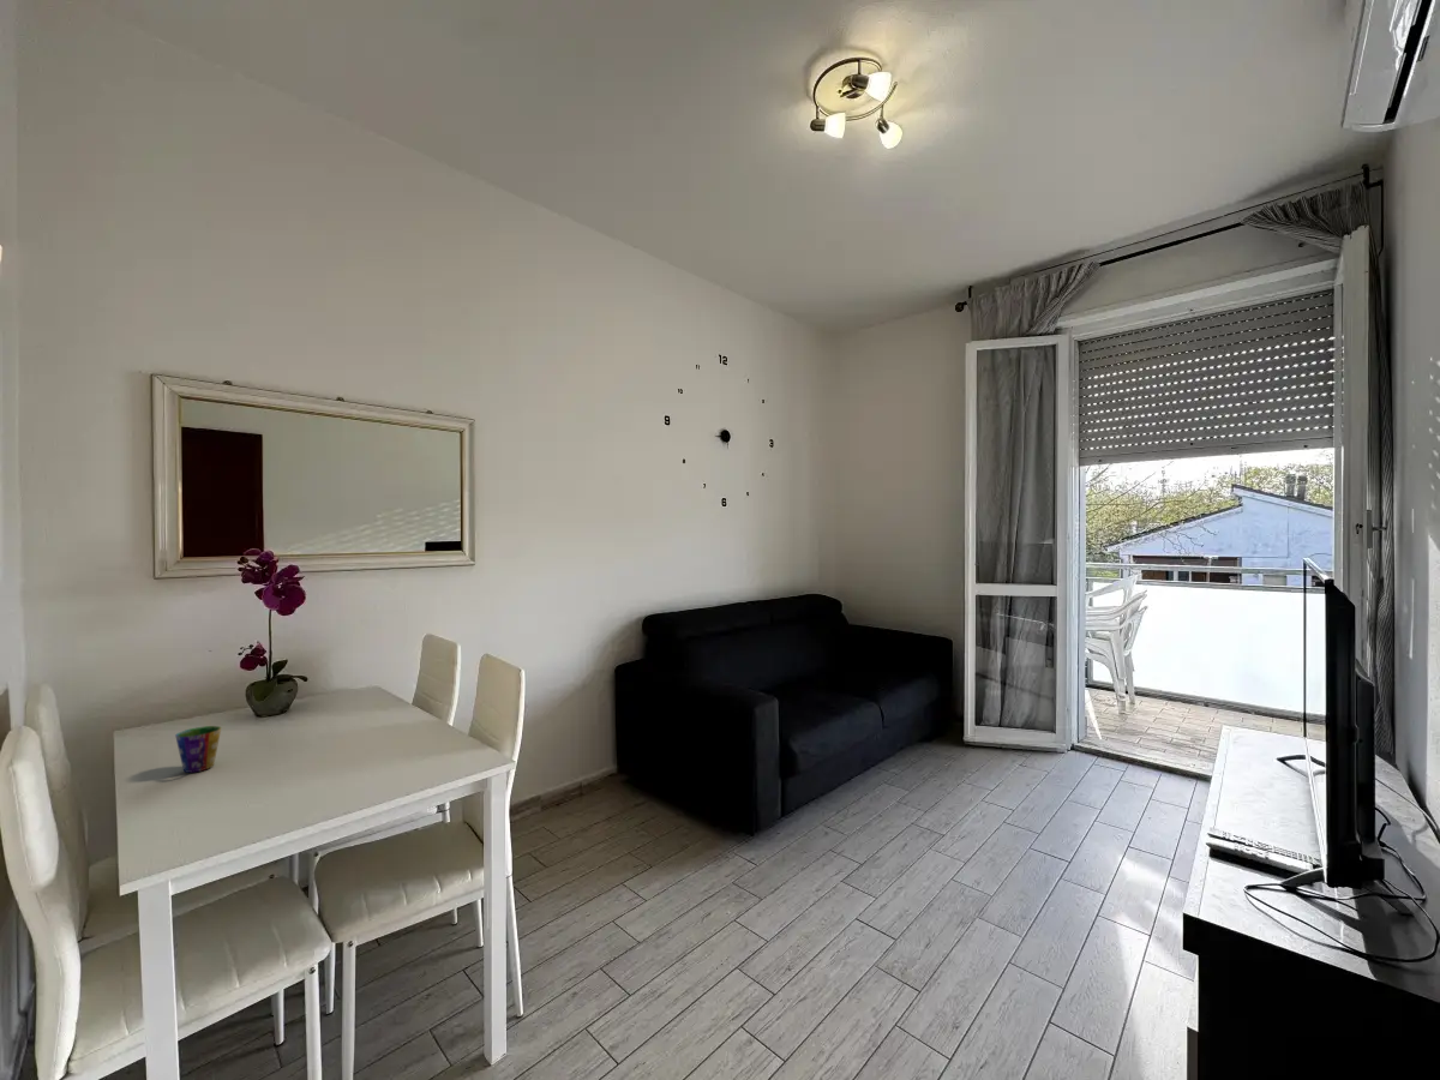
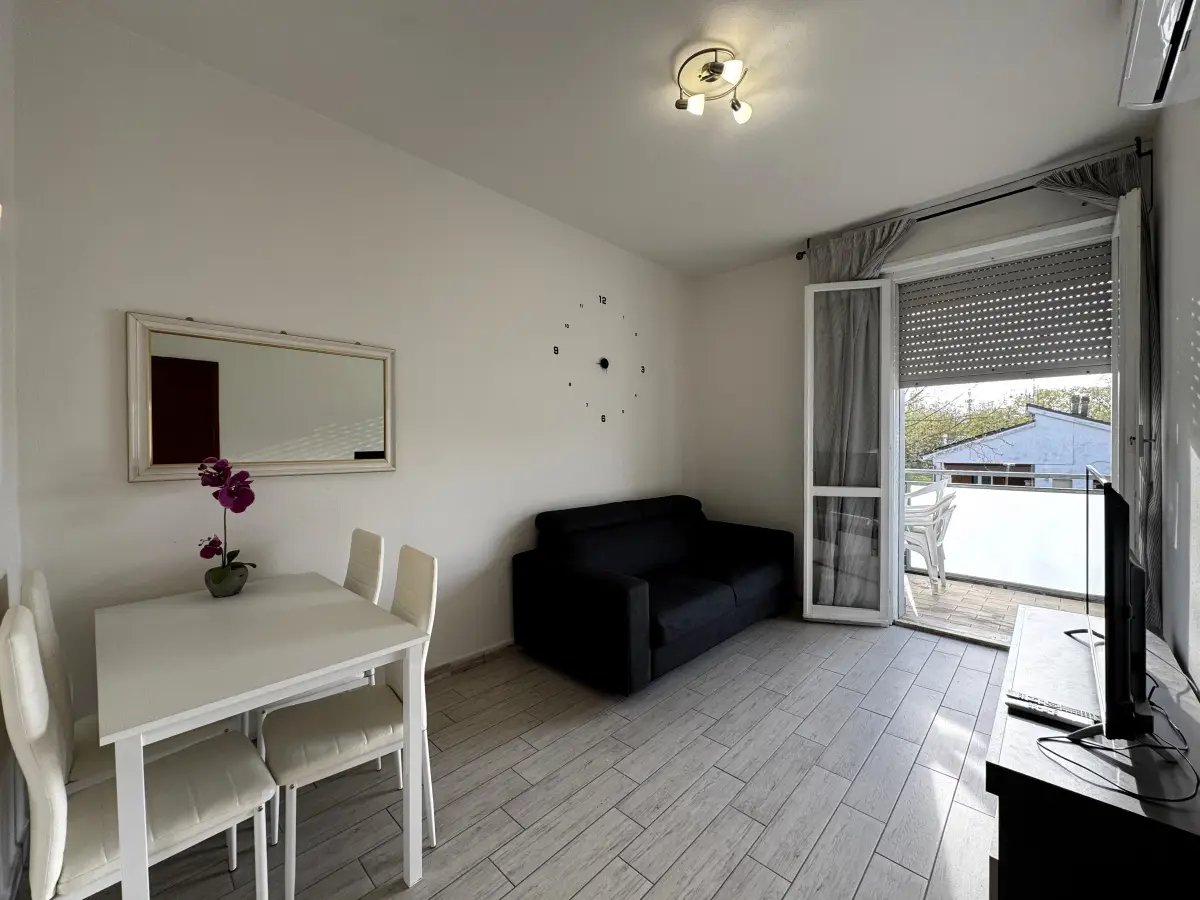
- cup (199, 750)
